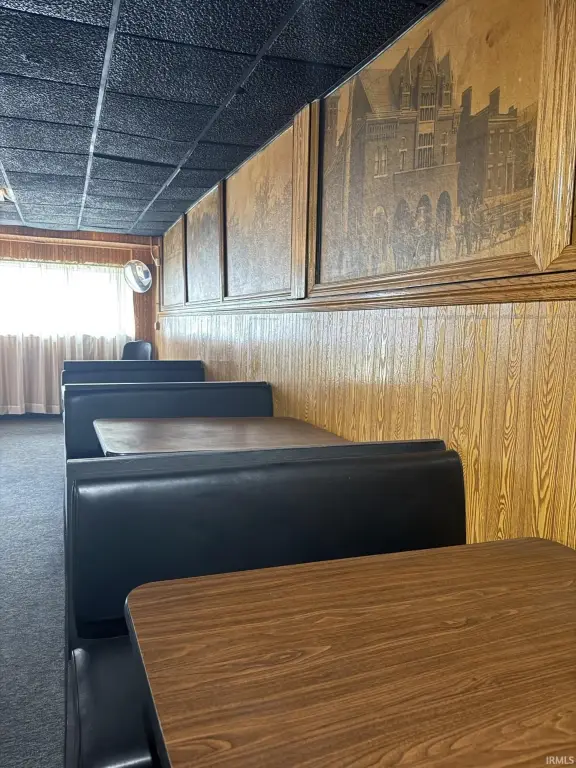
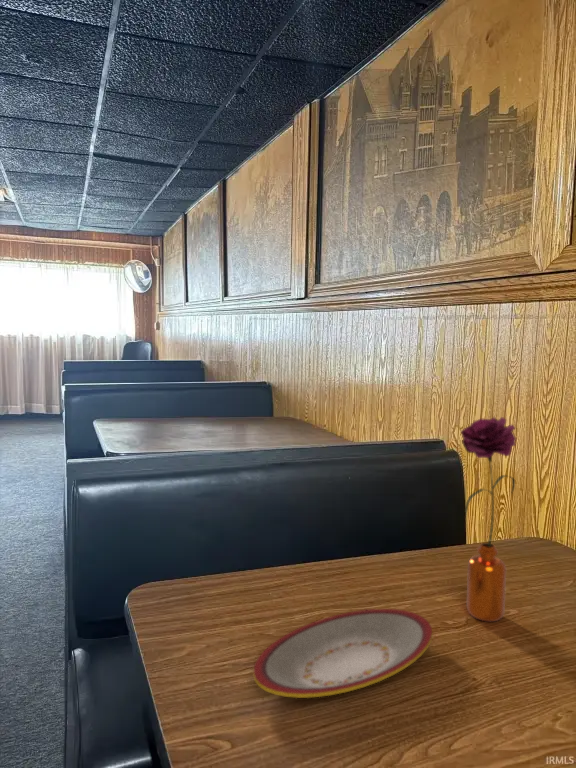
+ plate (348, 654)
+ flower (491, 517)
